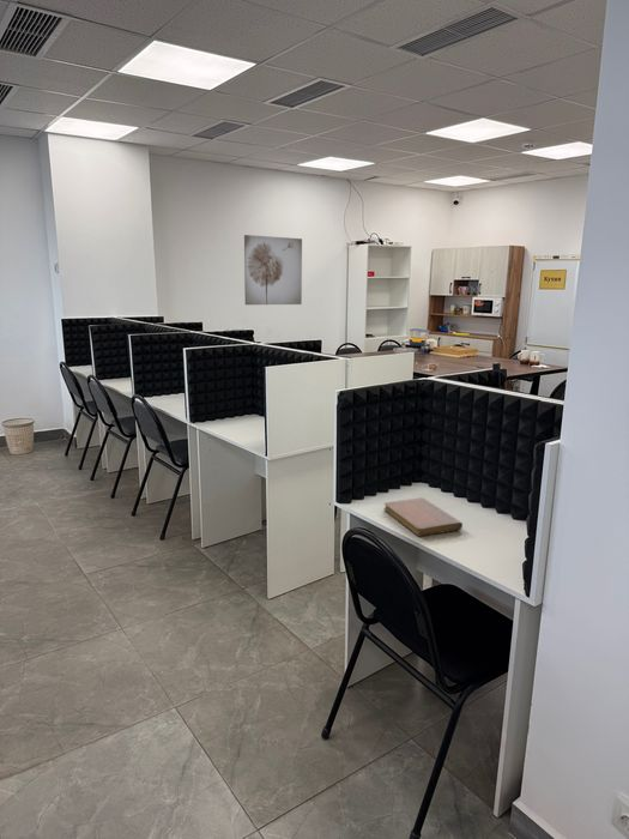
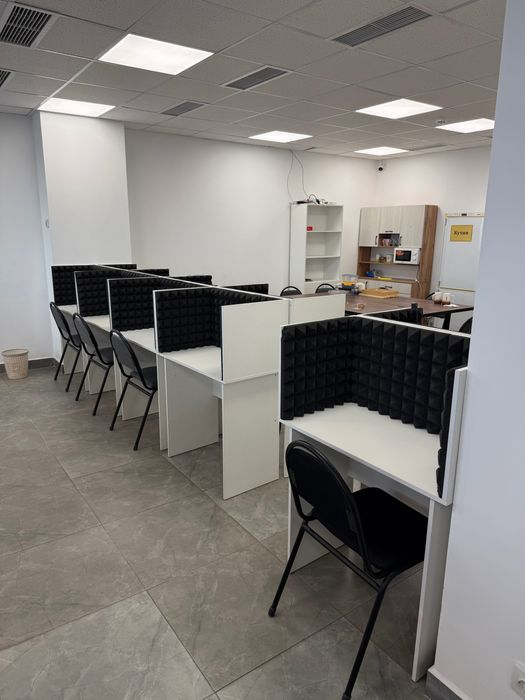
- wall art (273, 271)
- notebook (421, 515)
